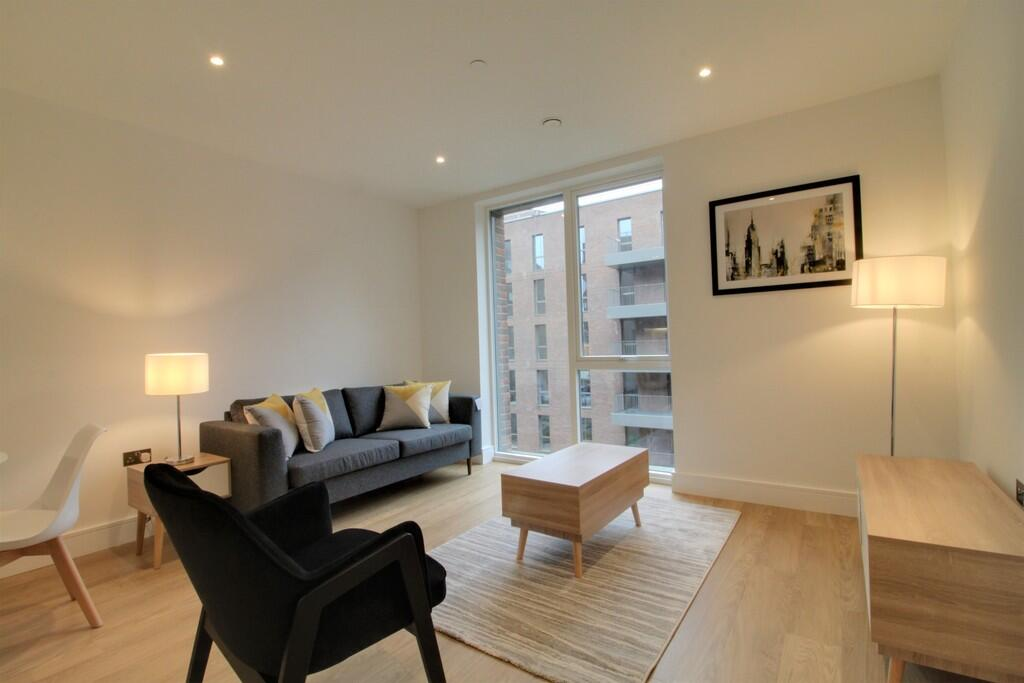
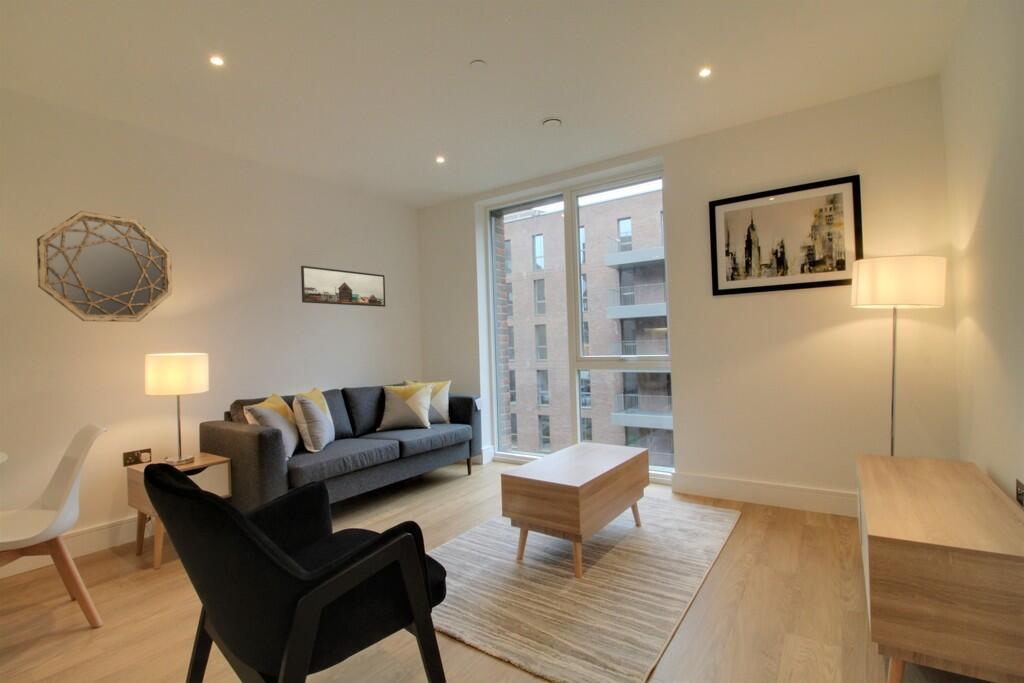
+ home mirror (110, 268)
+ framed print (346, 287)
